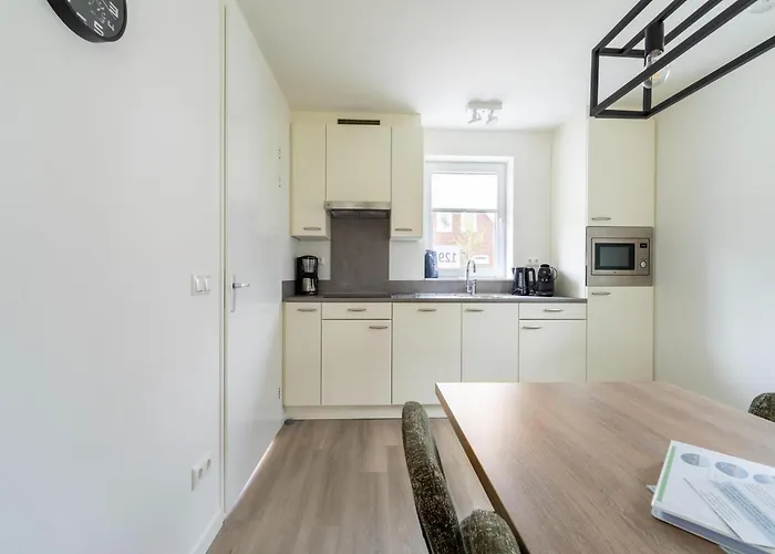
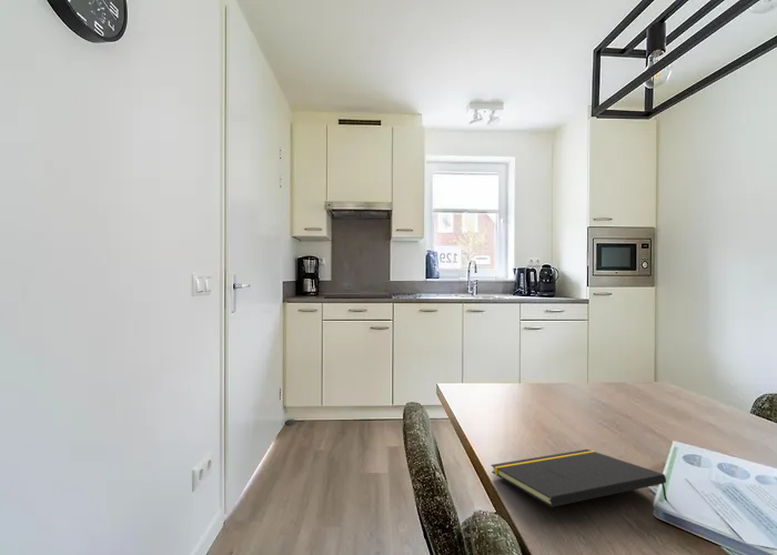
+ notepad (572, 473)
